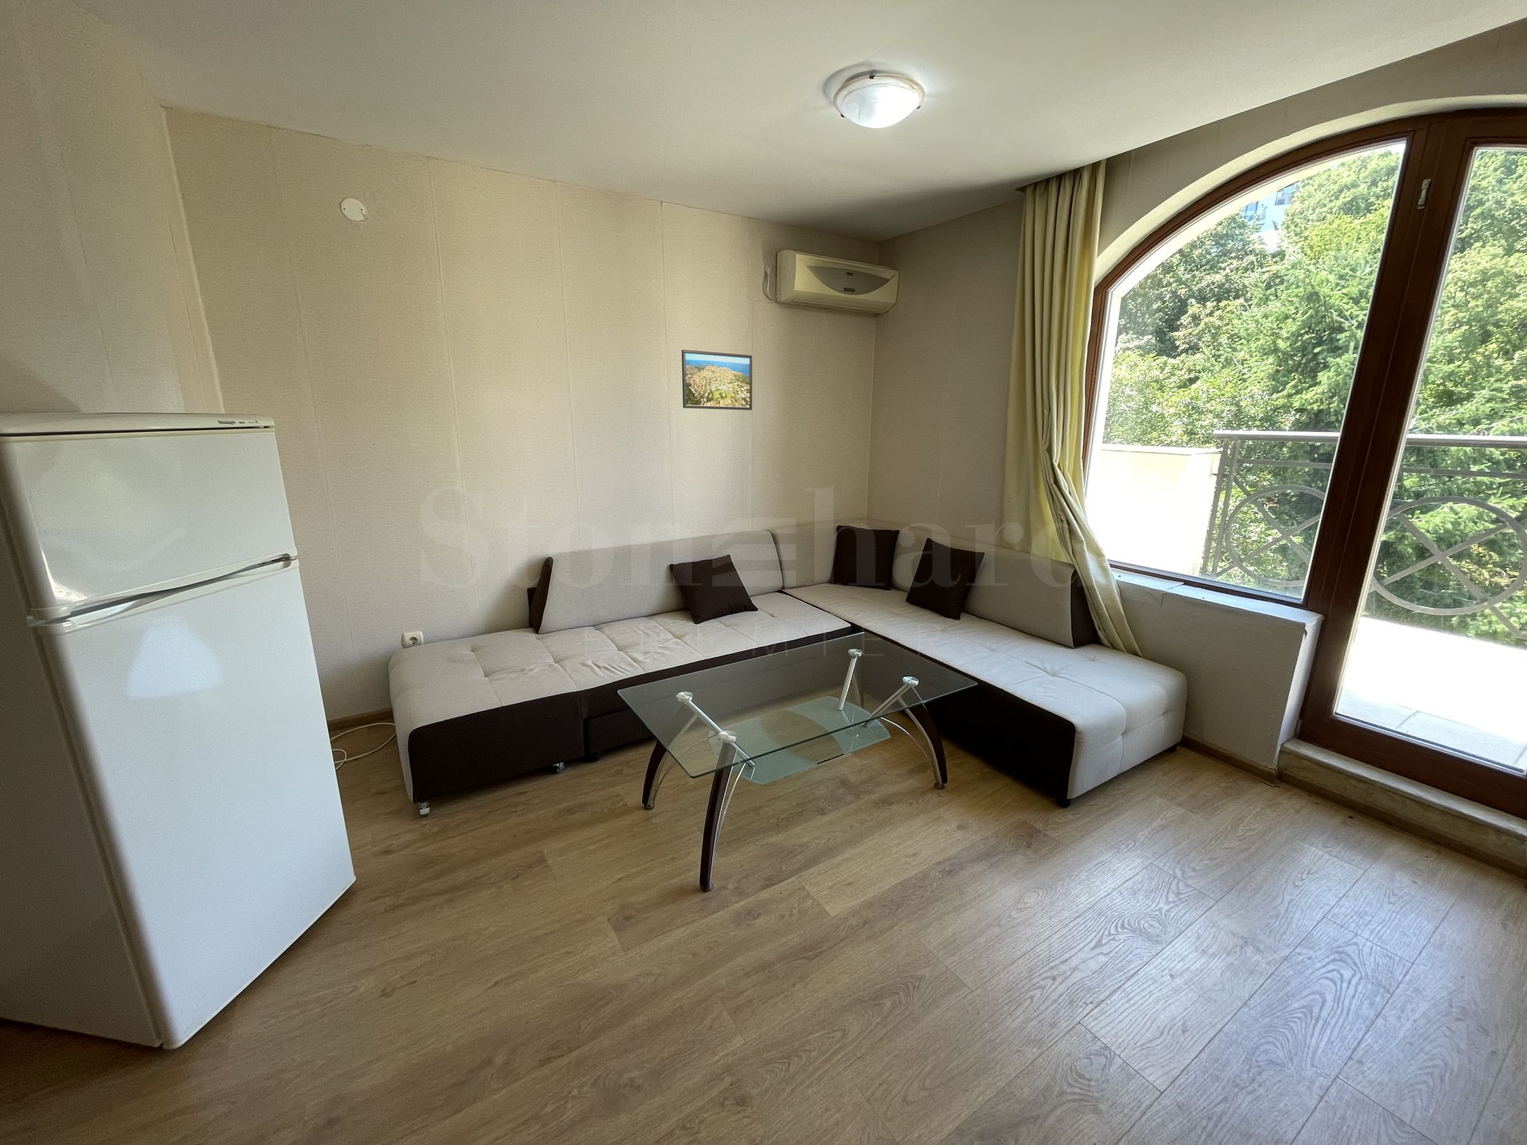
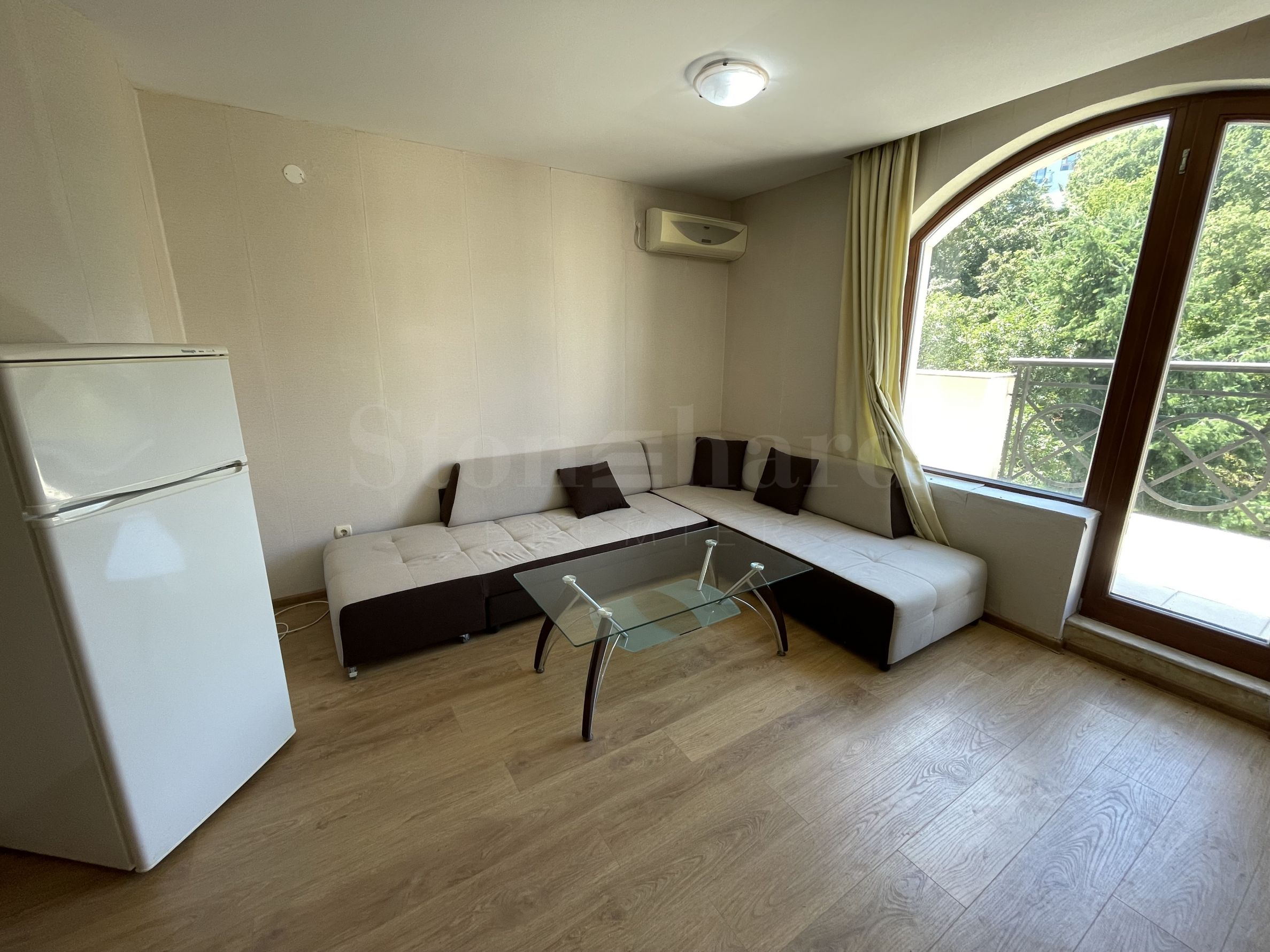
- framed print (718, 380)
